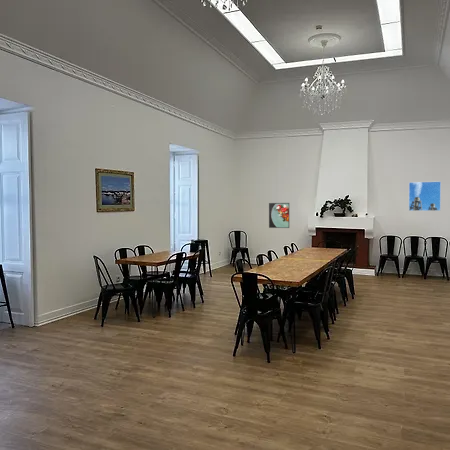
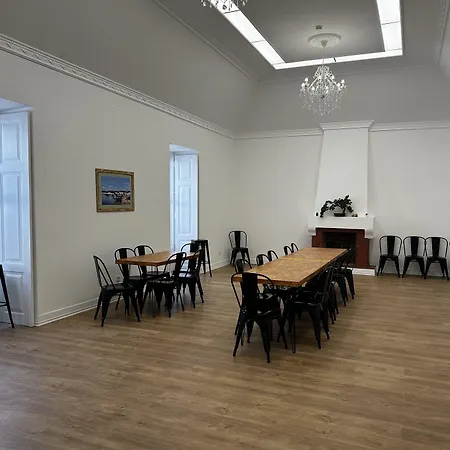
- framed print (279, 215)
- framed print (424, 196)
